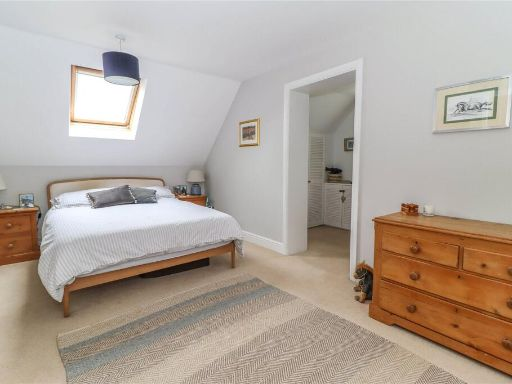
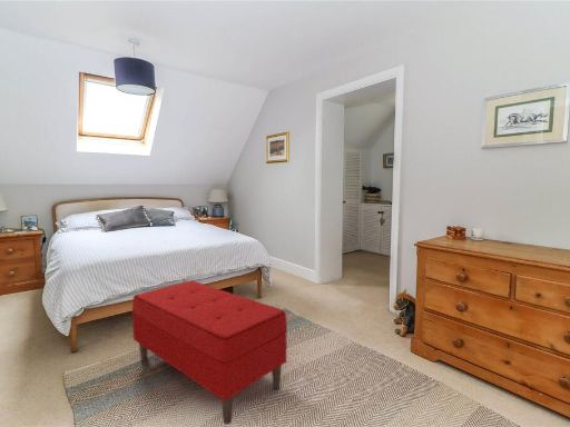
+ bench (204, 337)
